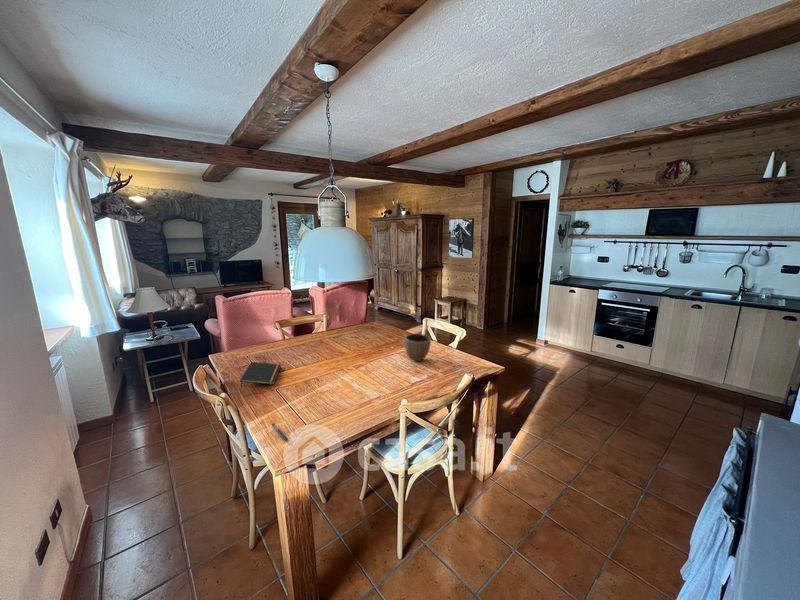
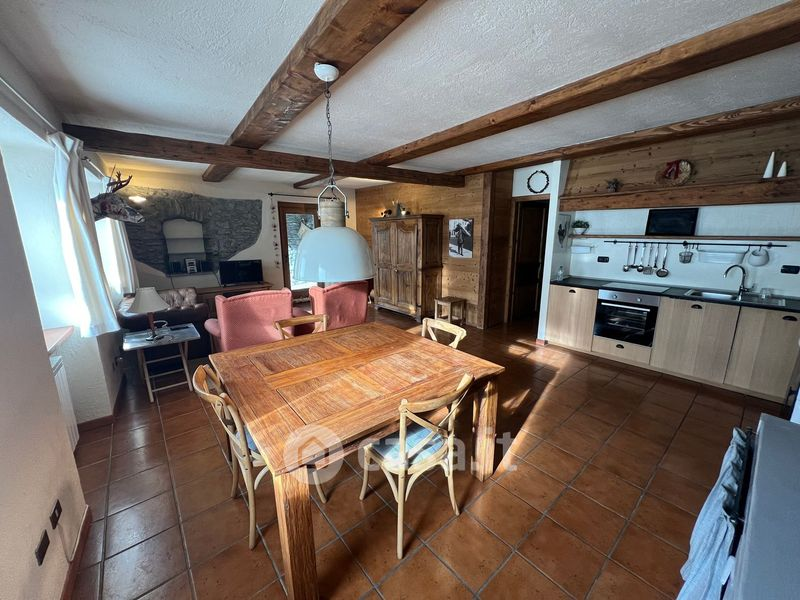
- decorative bowl (417, 348)
- notepad (262, 372)
- pen (279, 432)
